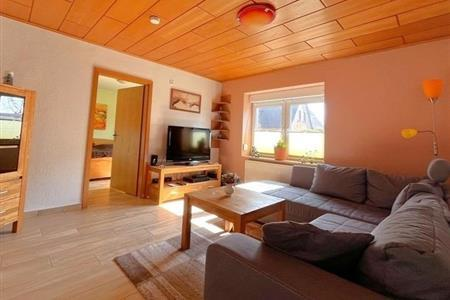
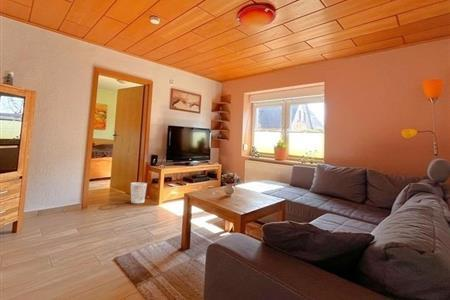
+ wastebasket (138, 192)
